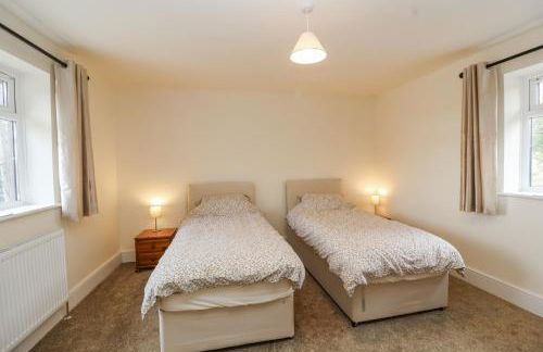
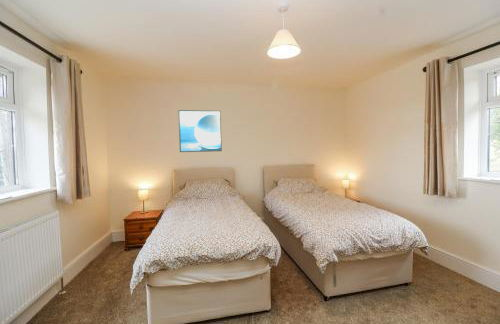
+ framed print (200, 131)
